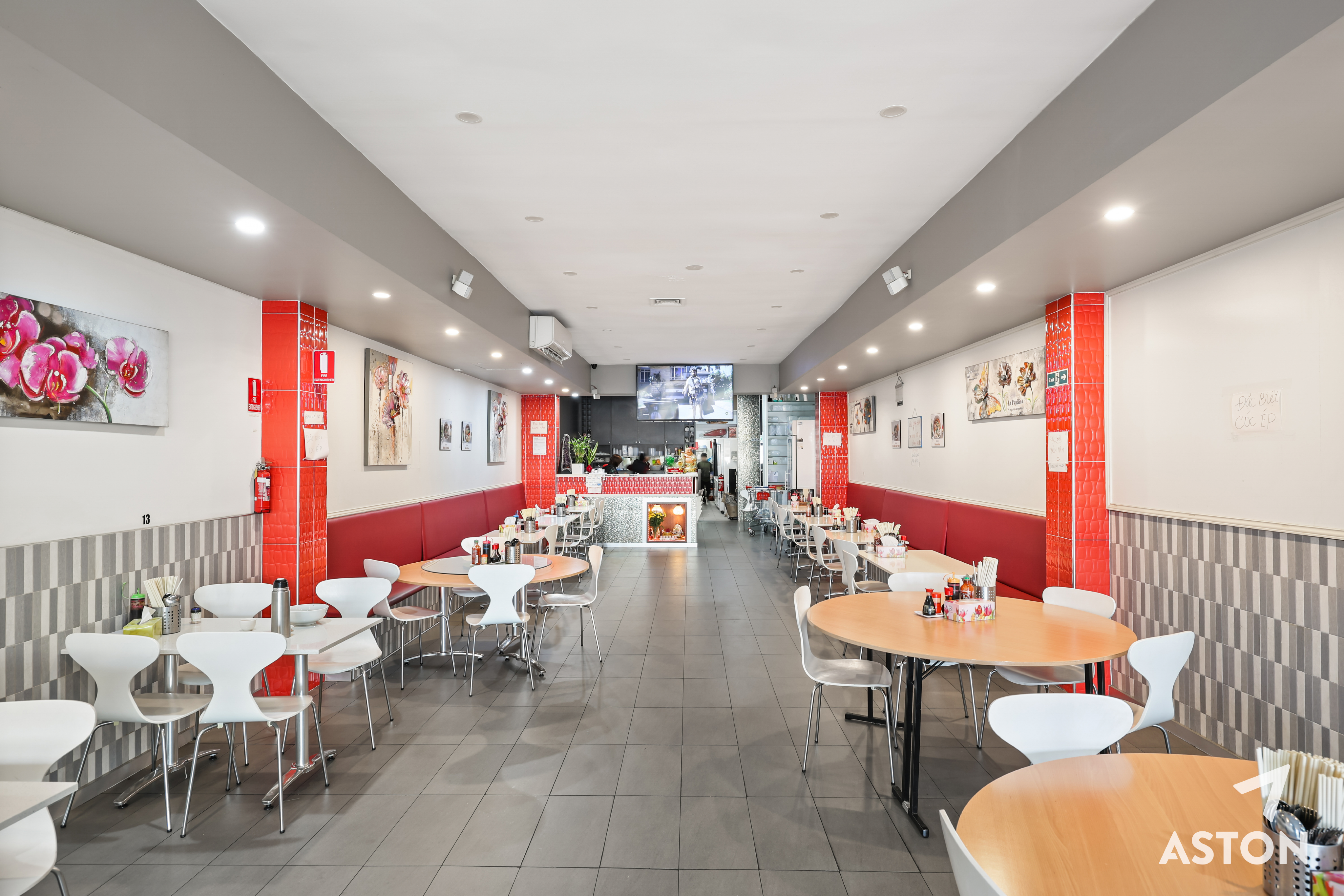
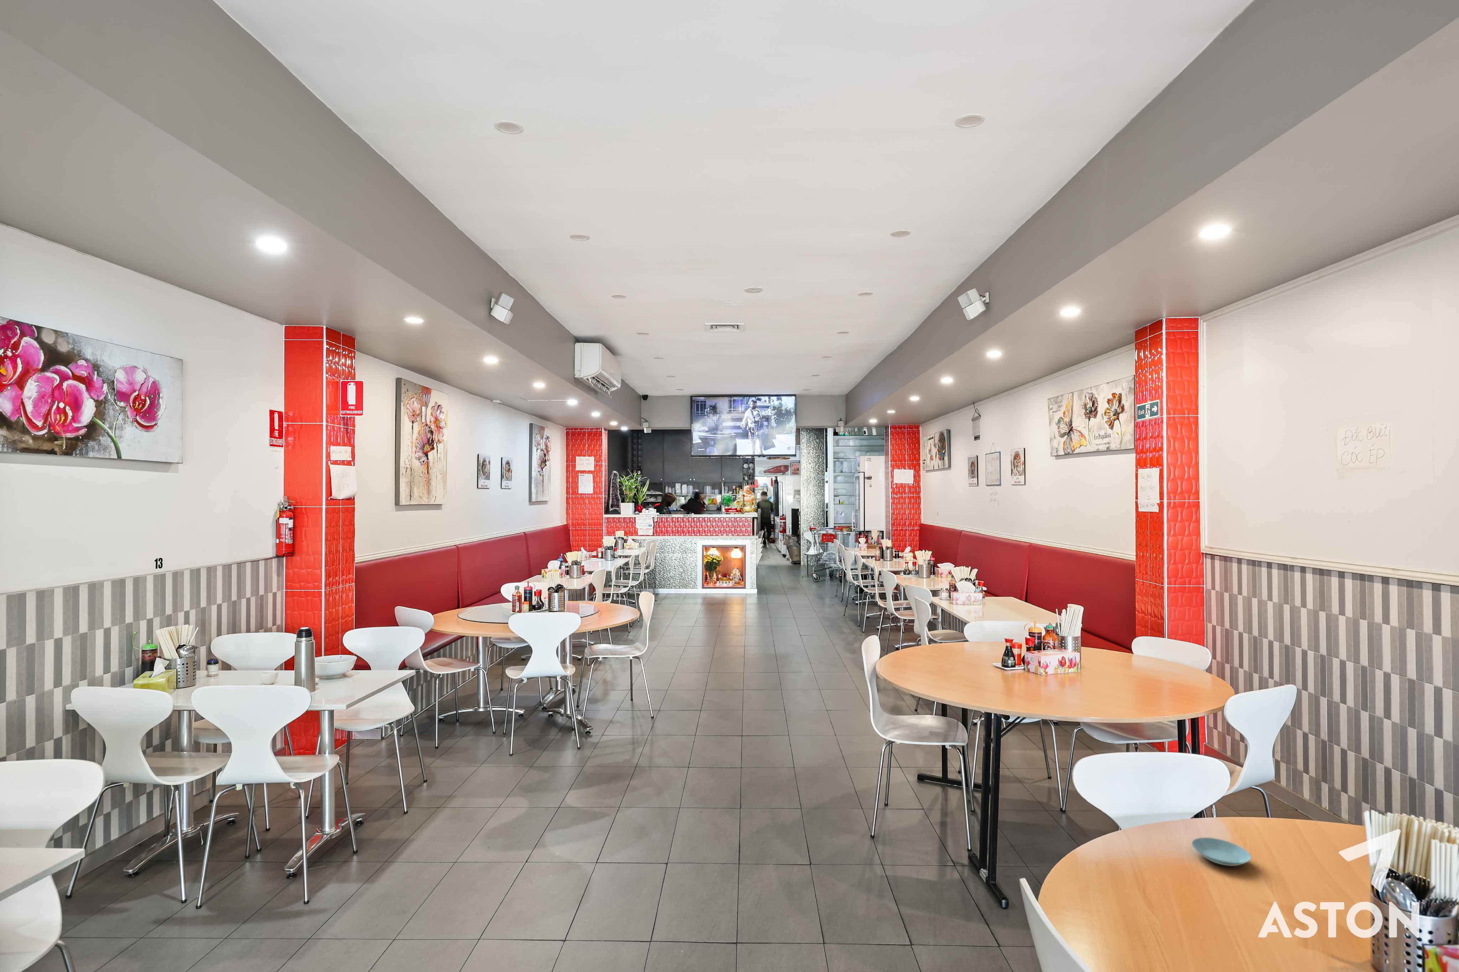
+ saucer (1220, 854)
